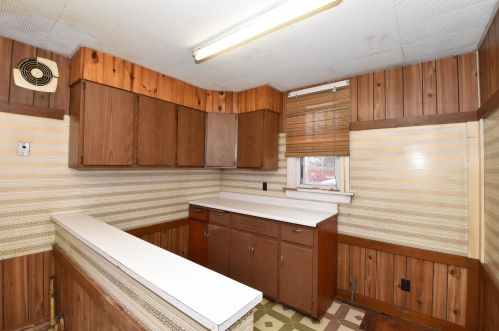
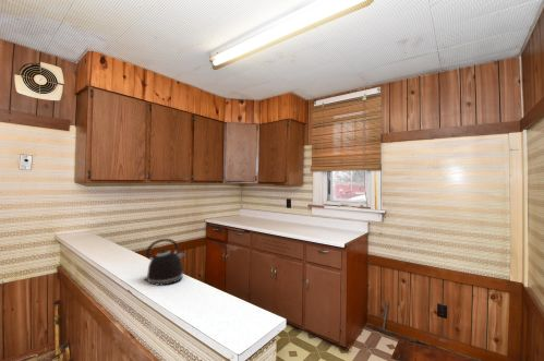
+ kettle (165, 258)
